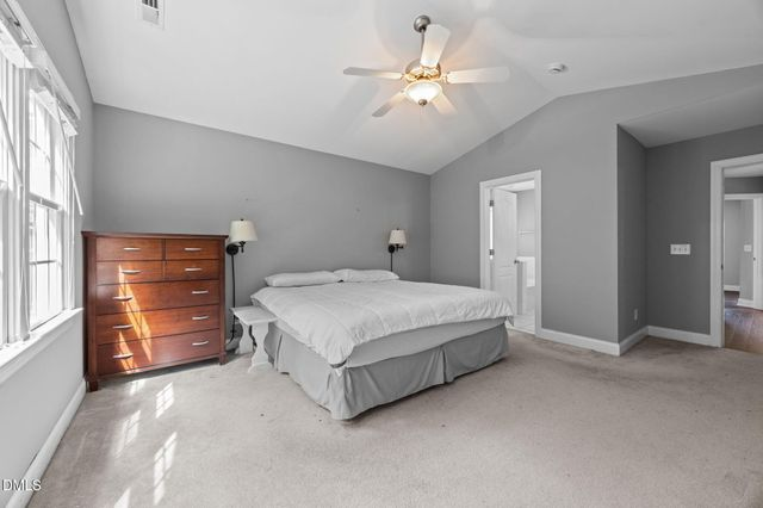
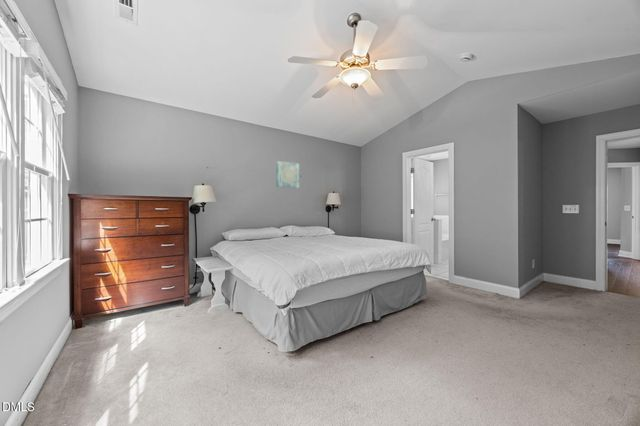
+ wall art (288, 175)
